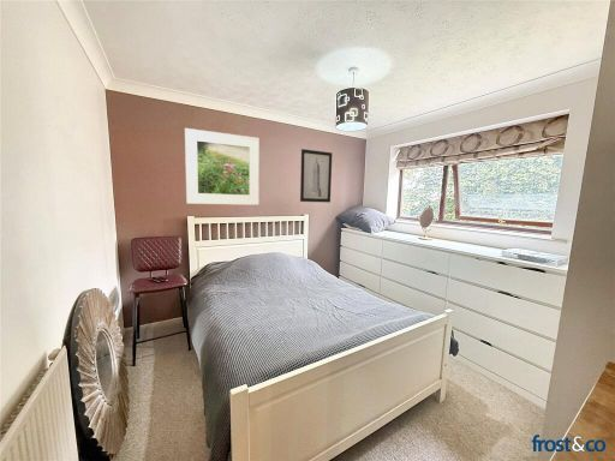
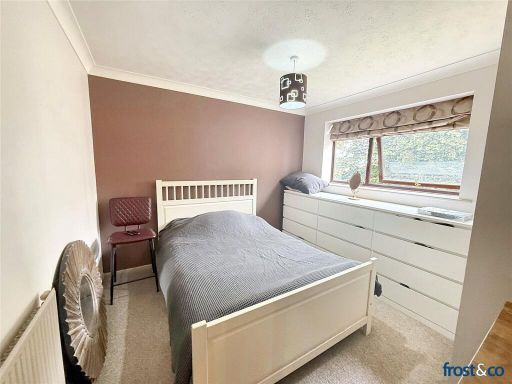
- wall art (316, 176)
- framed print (223, 169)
